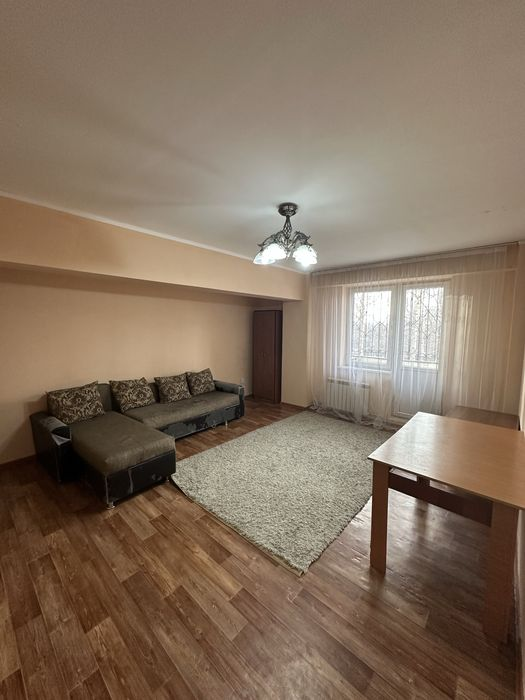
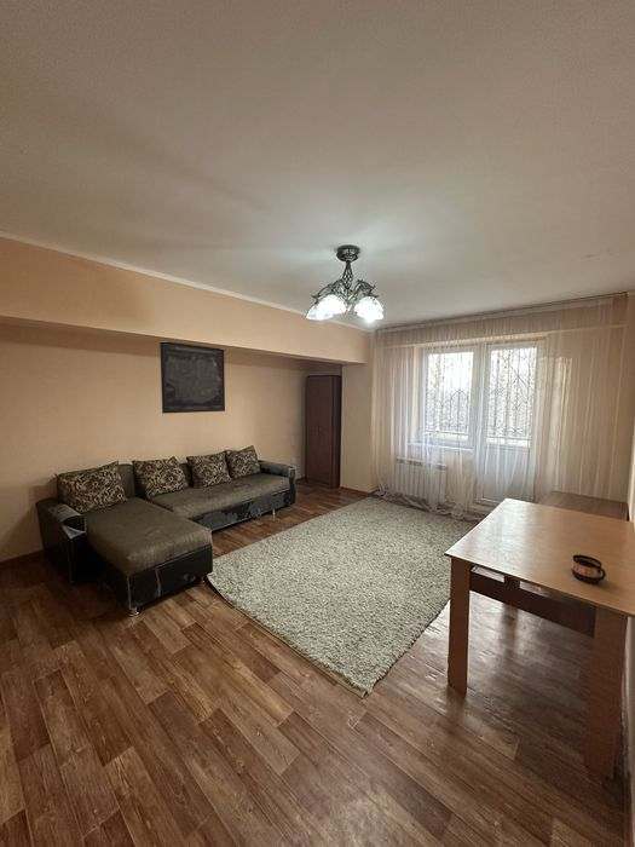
+ wall art (195, 379)
+ cup (587, 569)
